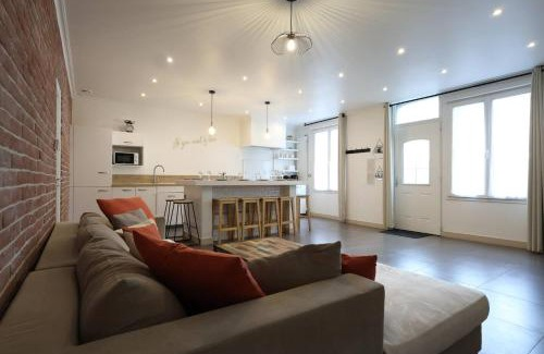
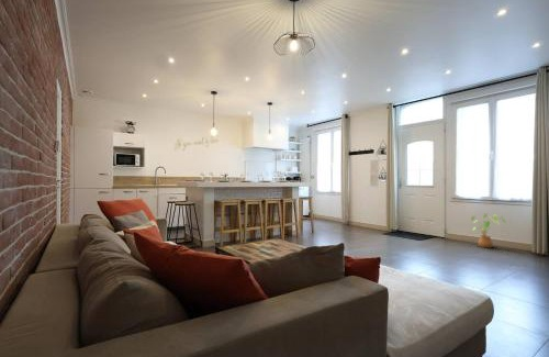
+ house plant (486, 231)
